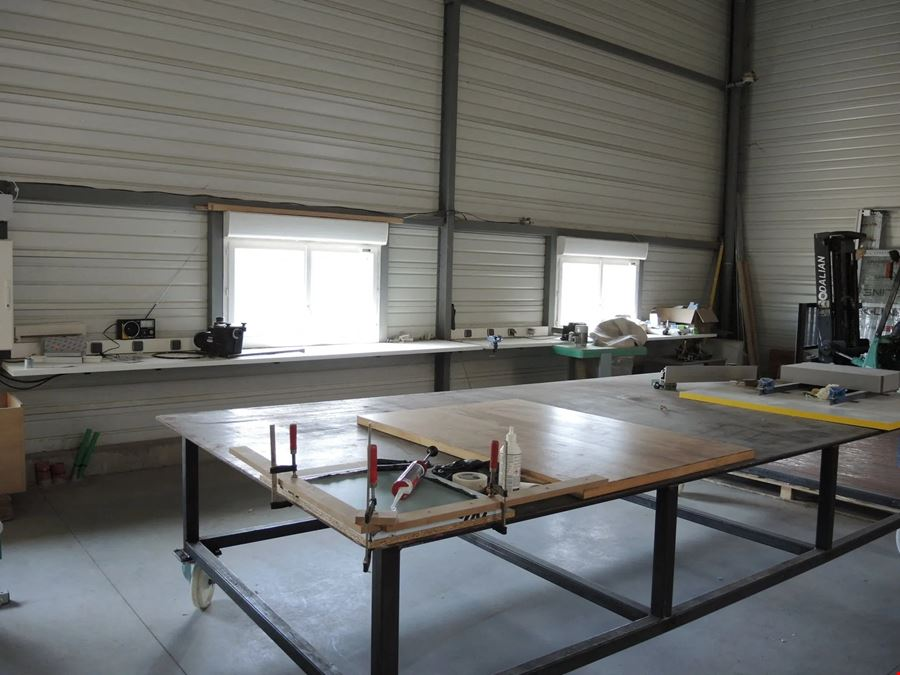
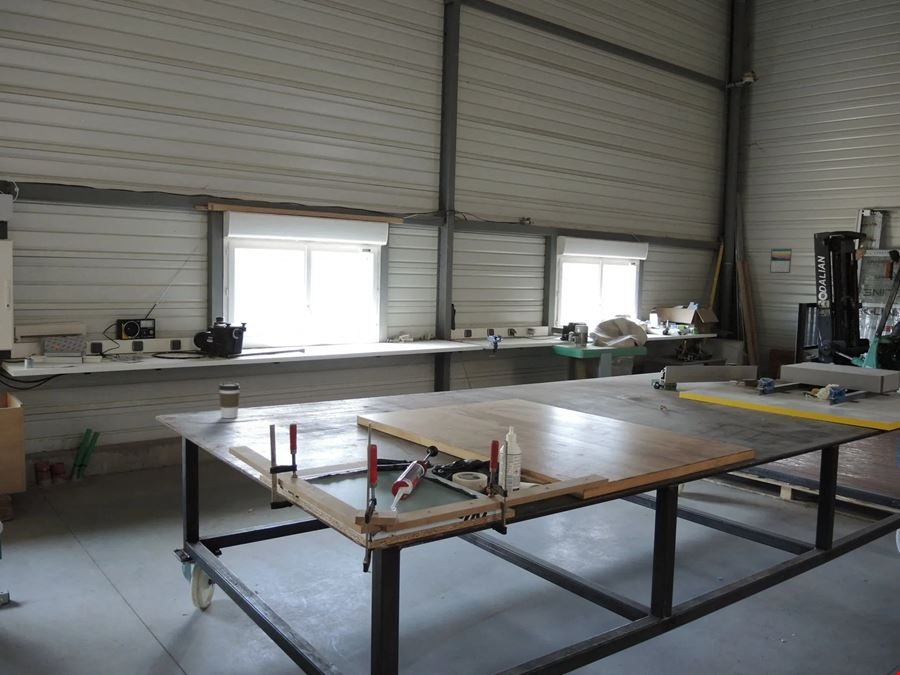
+ coffee cup (229, 400)
+ calendar (780, 260)
